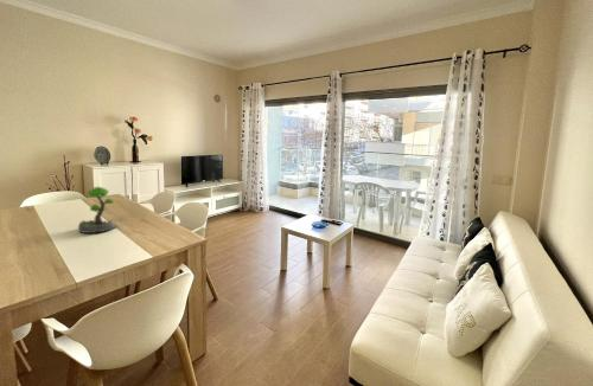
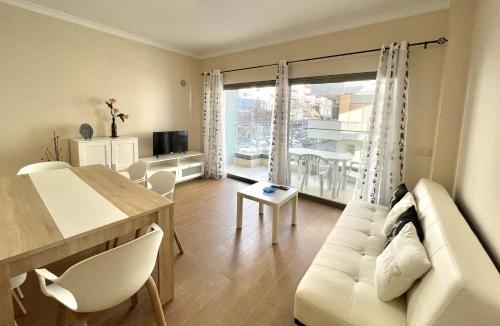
- plant (96, 207)
